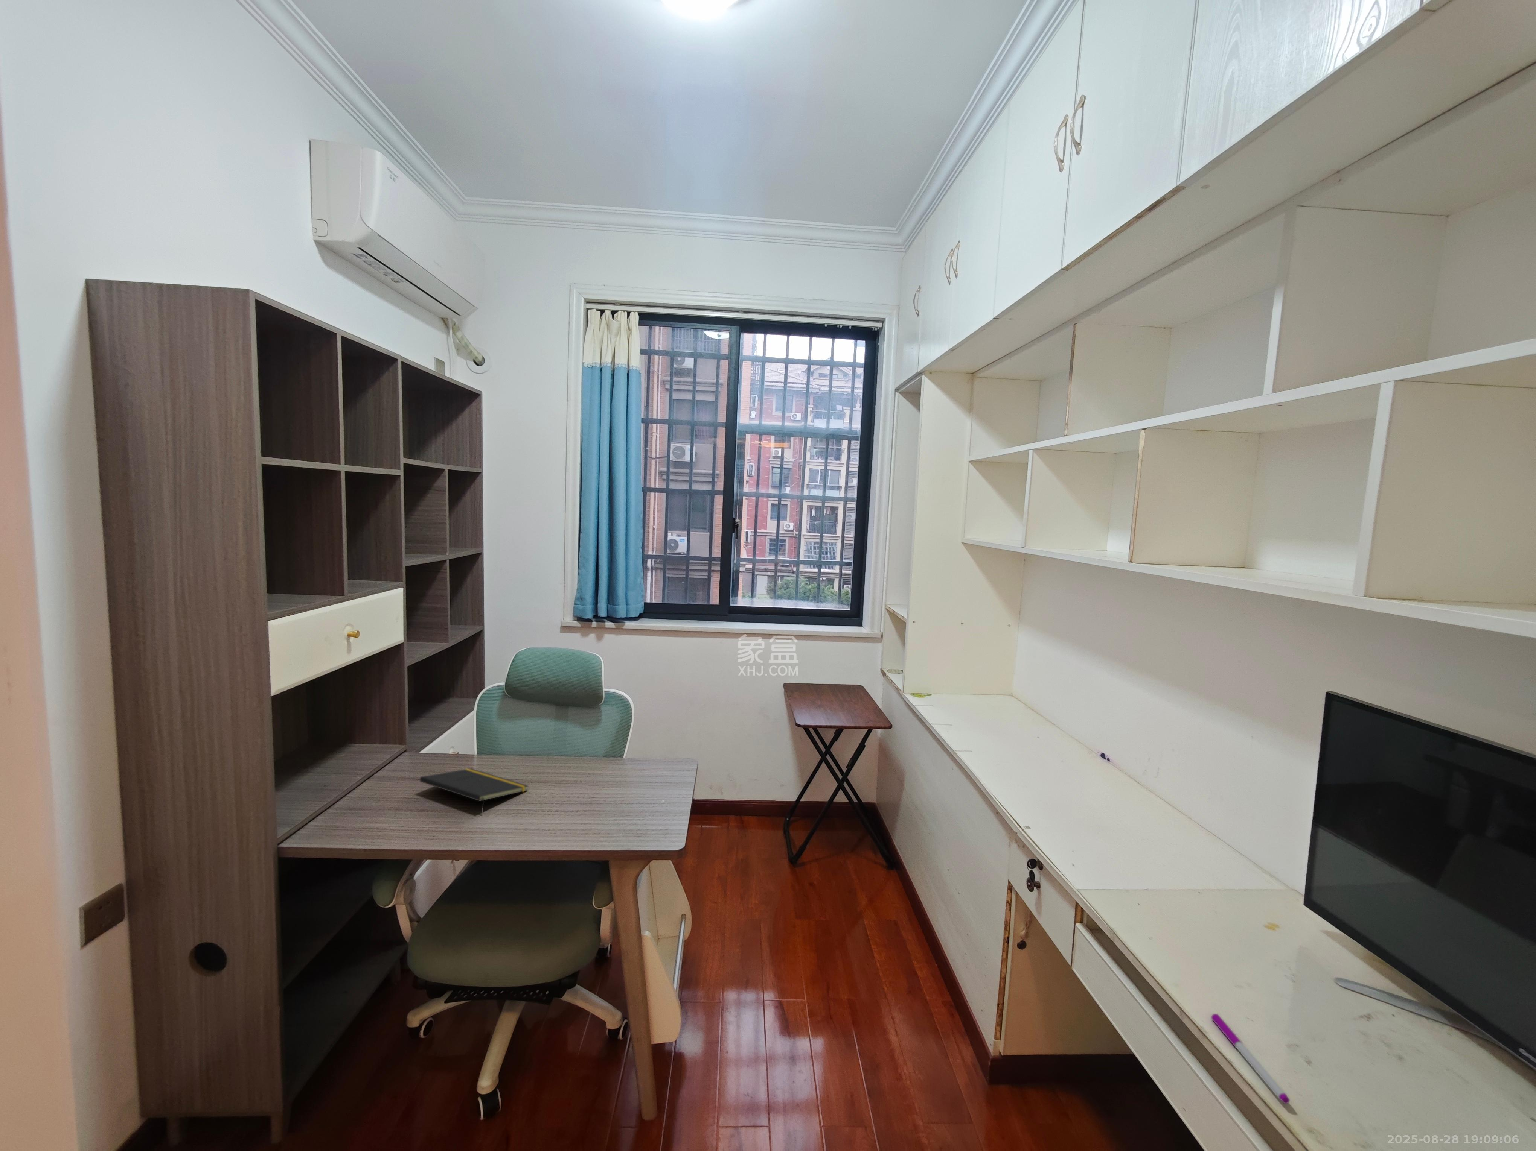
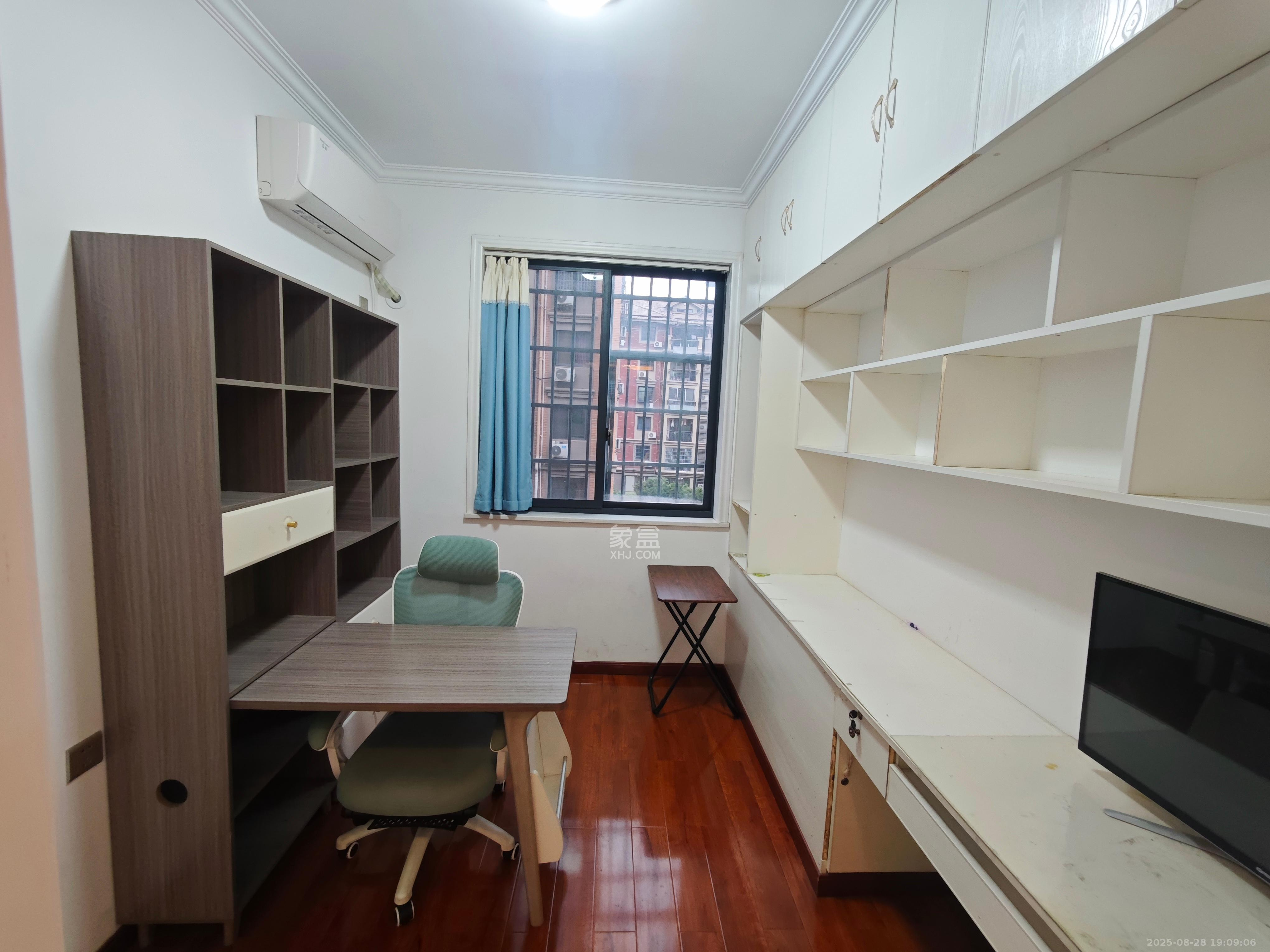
- pen (1248, 1055)
- notepad (475, 783)
